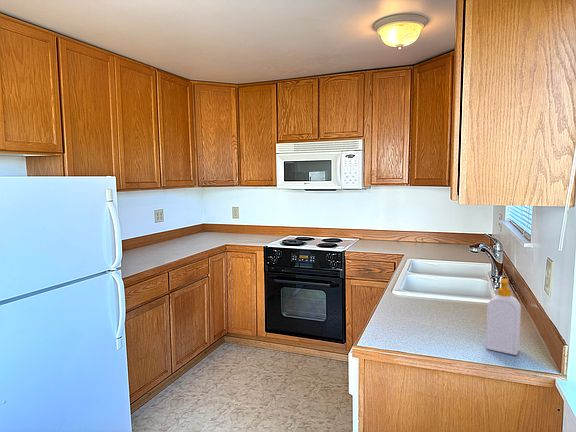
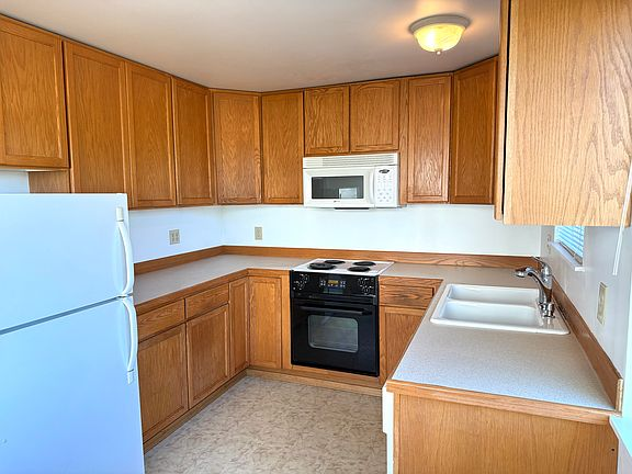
- soap bottle (503, 314)
